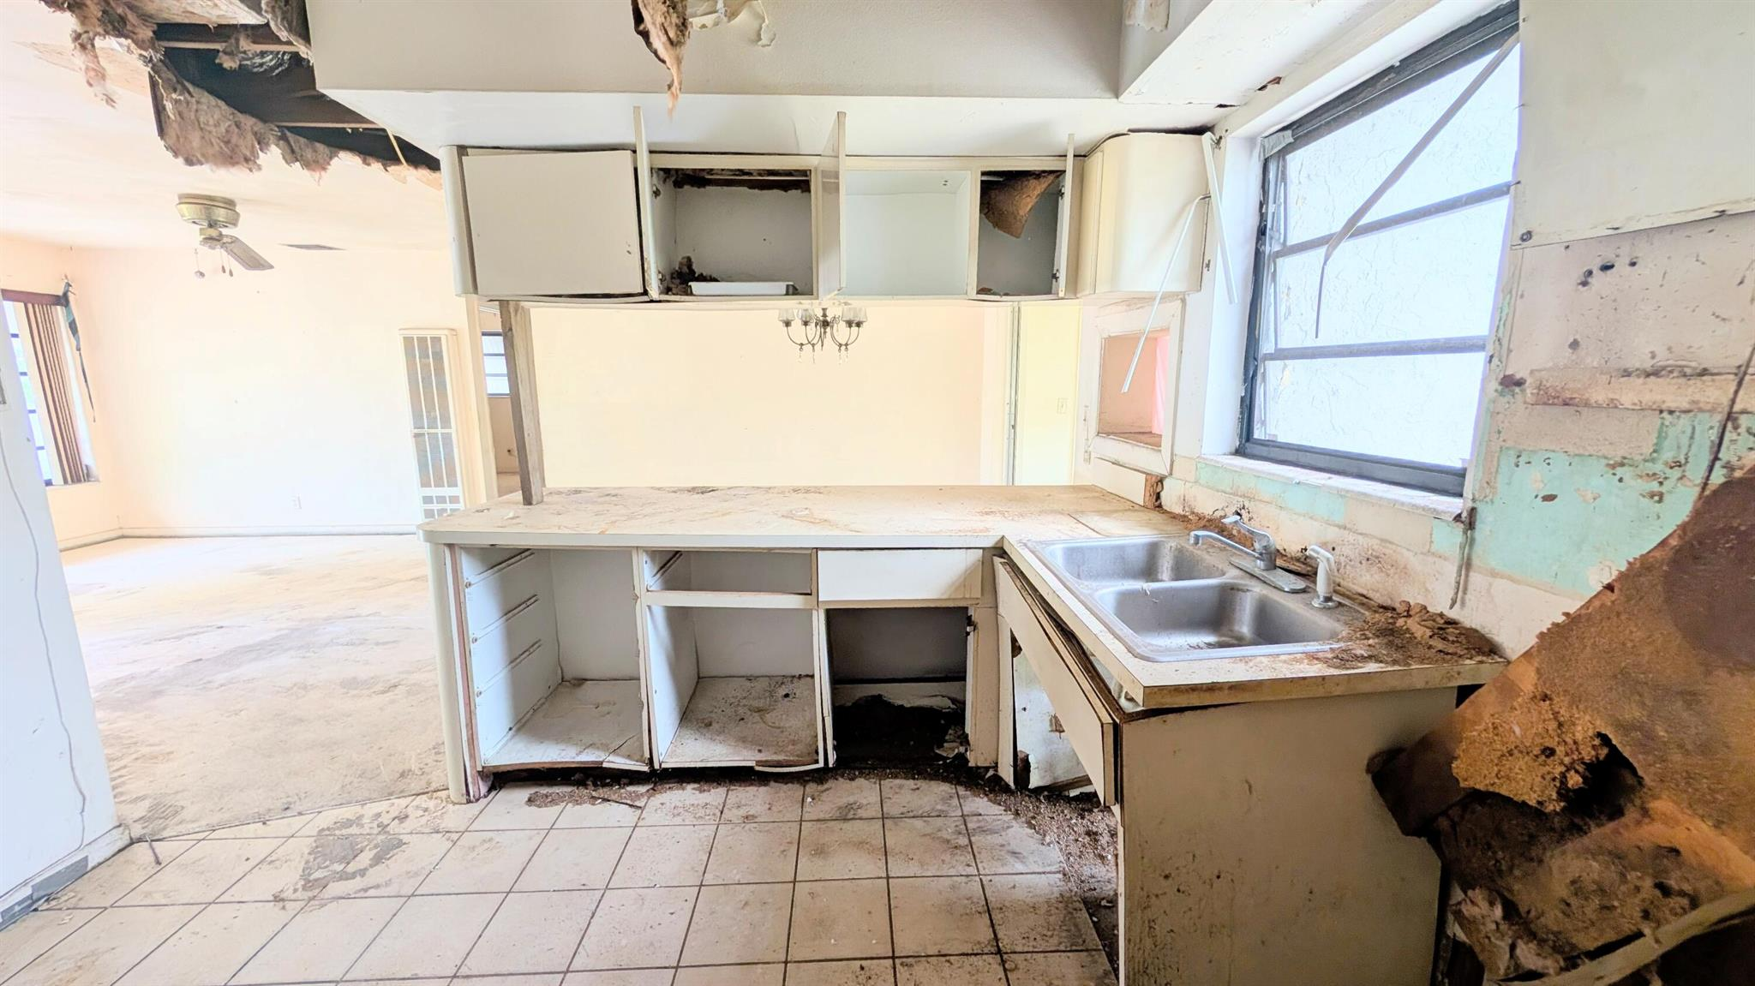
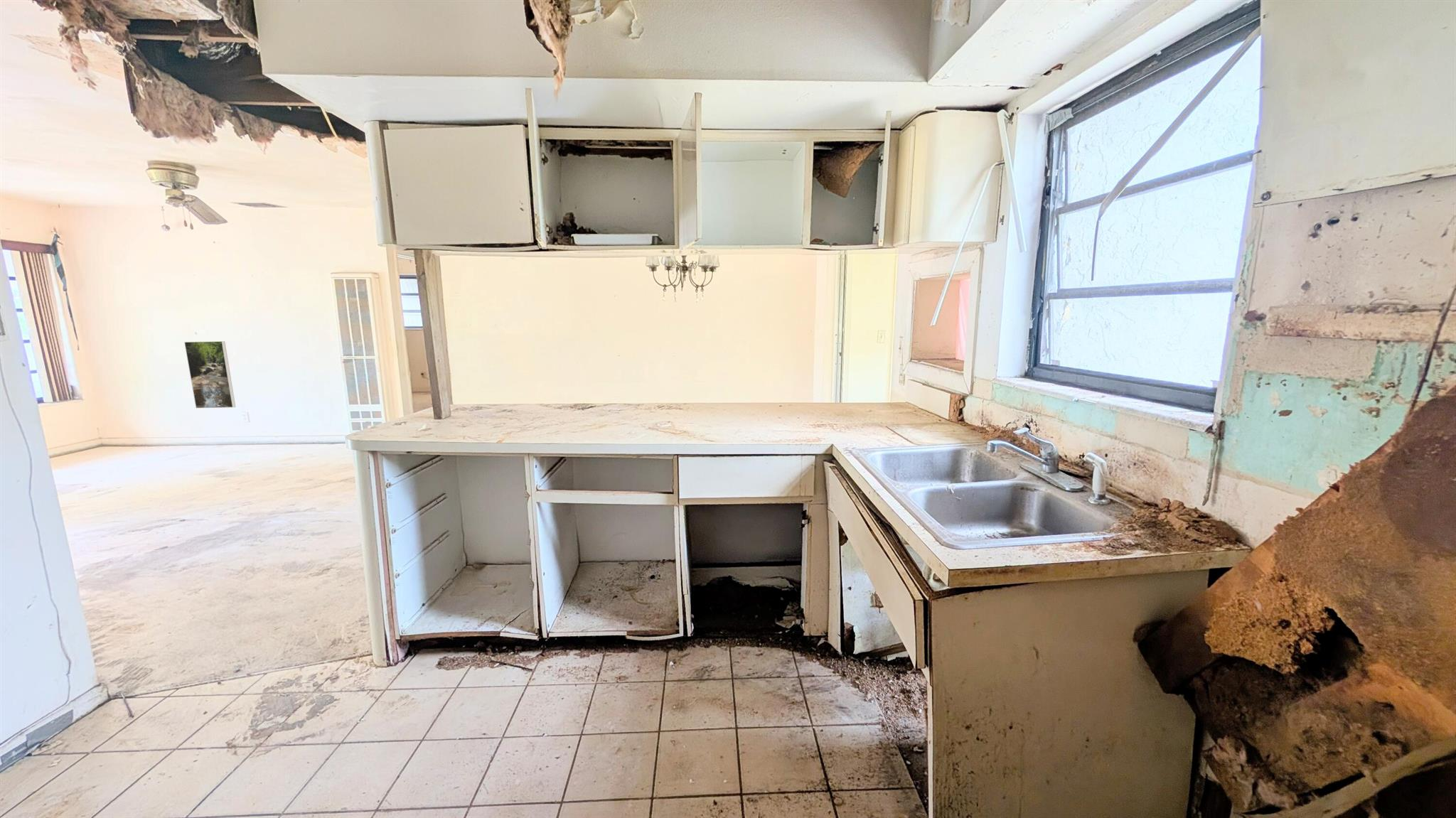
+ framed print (210, 375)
